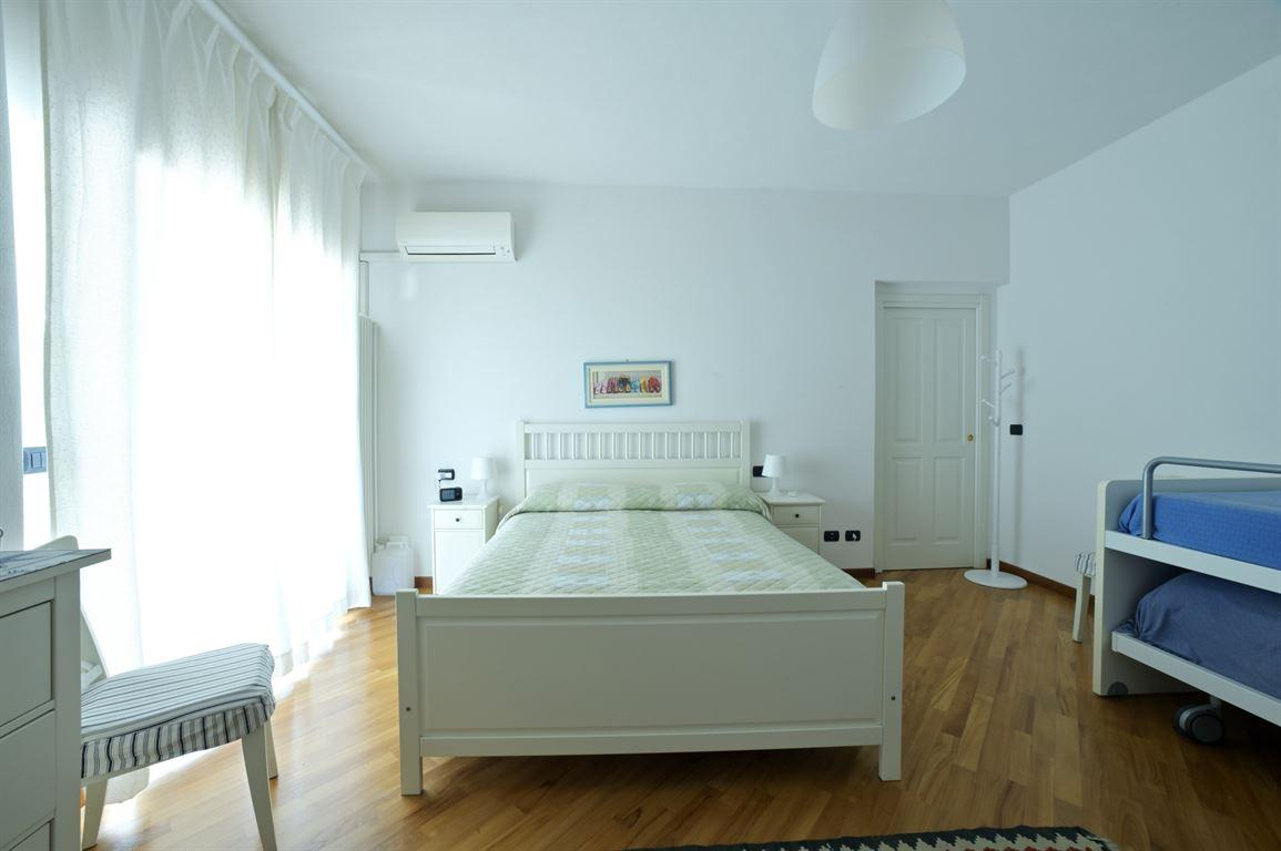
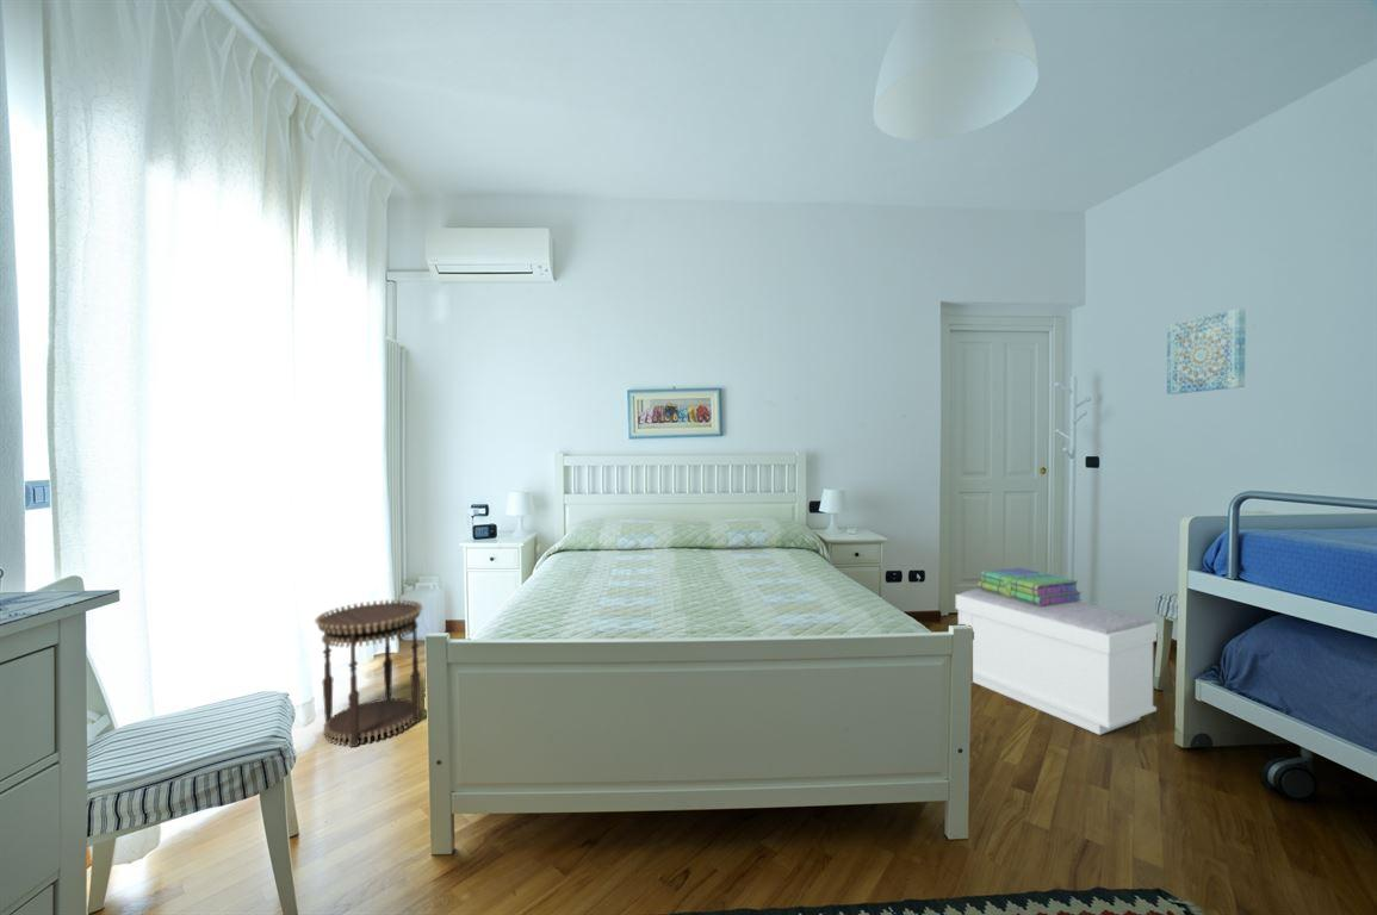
+ side table (383, 666)
+ wall art (1203, 354)
+ bench (1047, 649)
+ stack of books (1028, 584)
